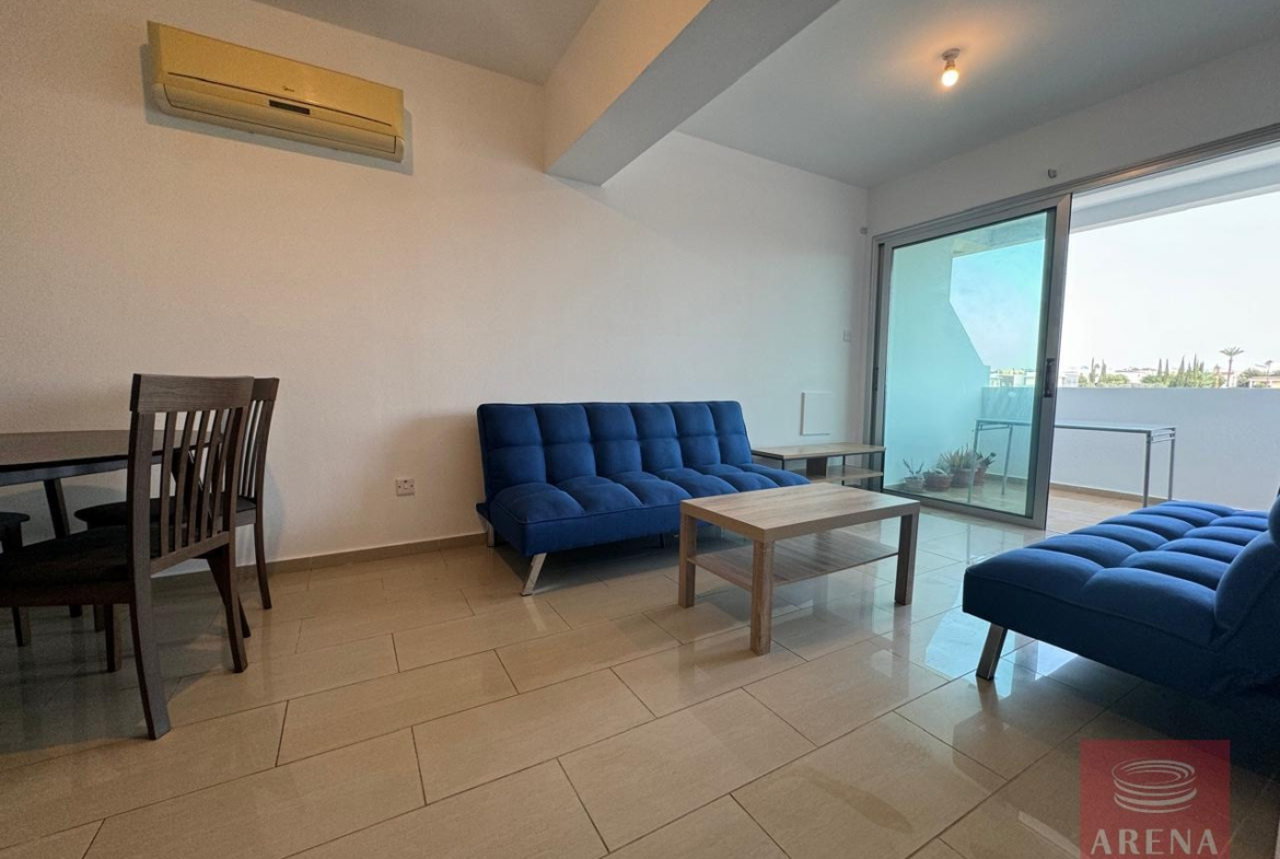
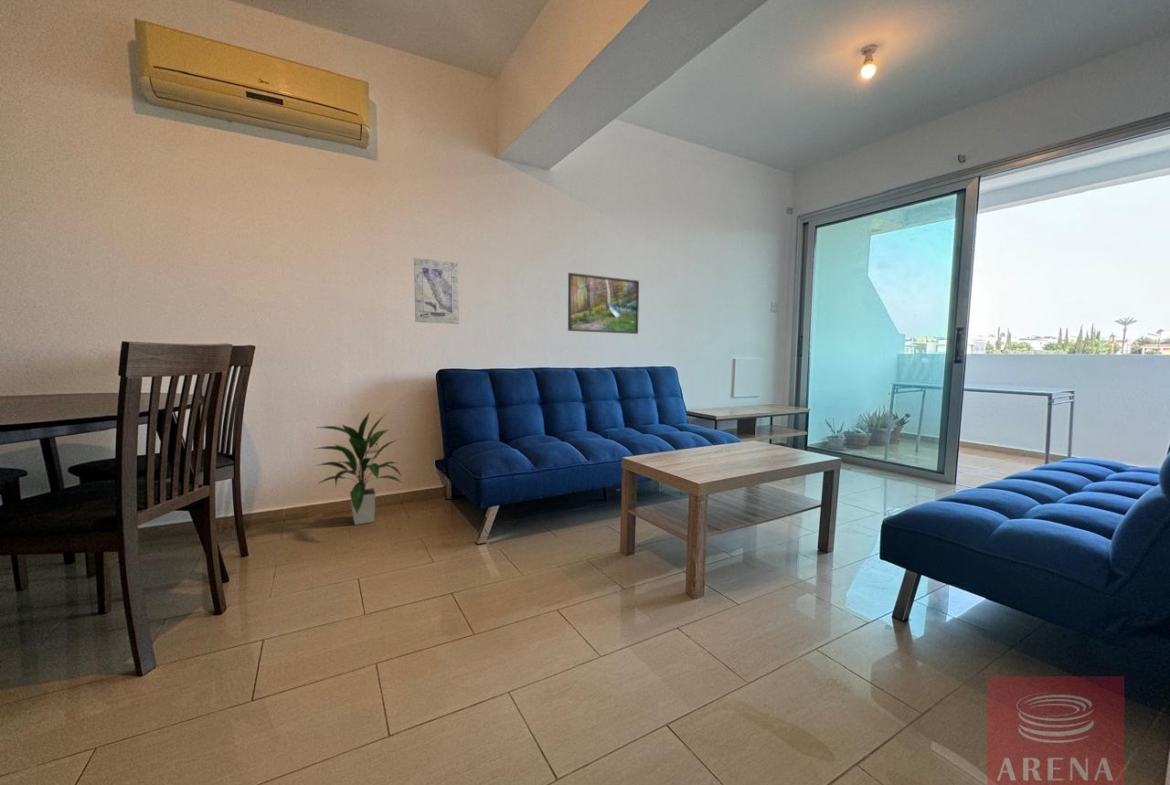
+ indoor plant (359, 468)
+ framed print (604, 304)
+ wall art (437, 291)
